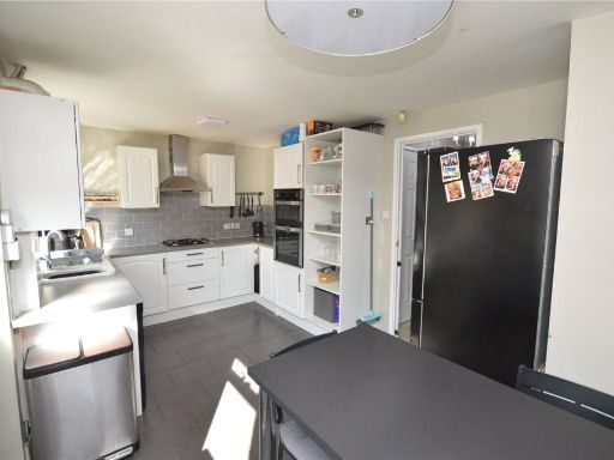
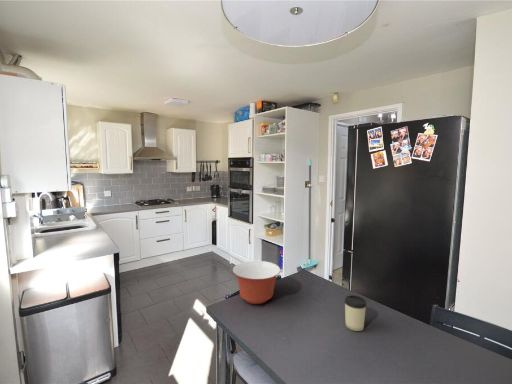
+ cup (355, 312)
+ mixing bowl (256, 283)
